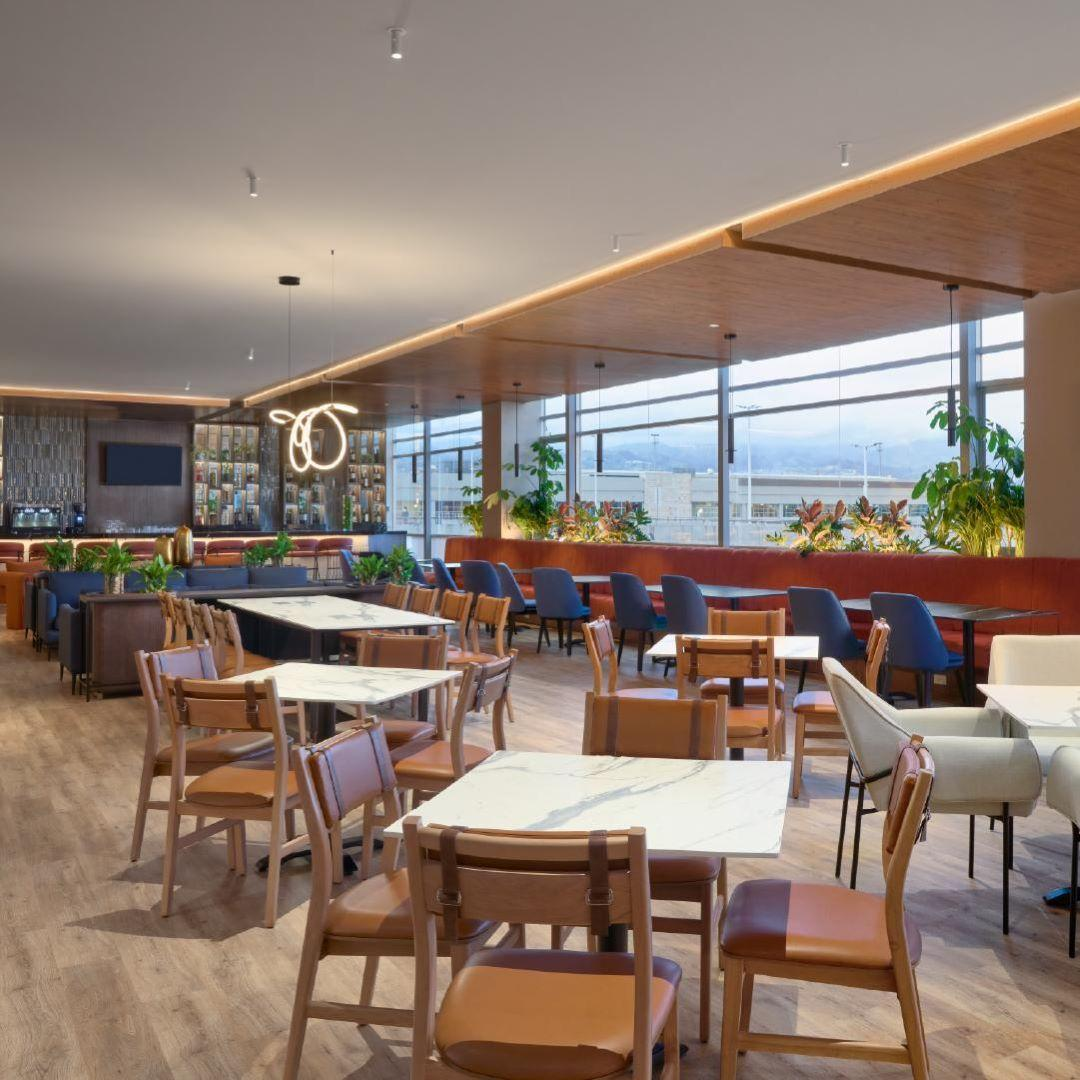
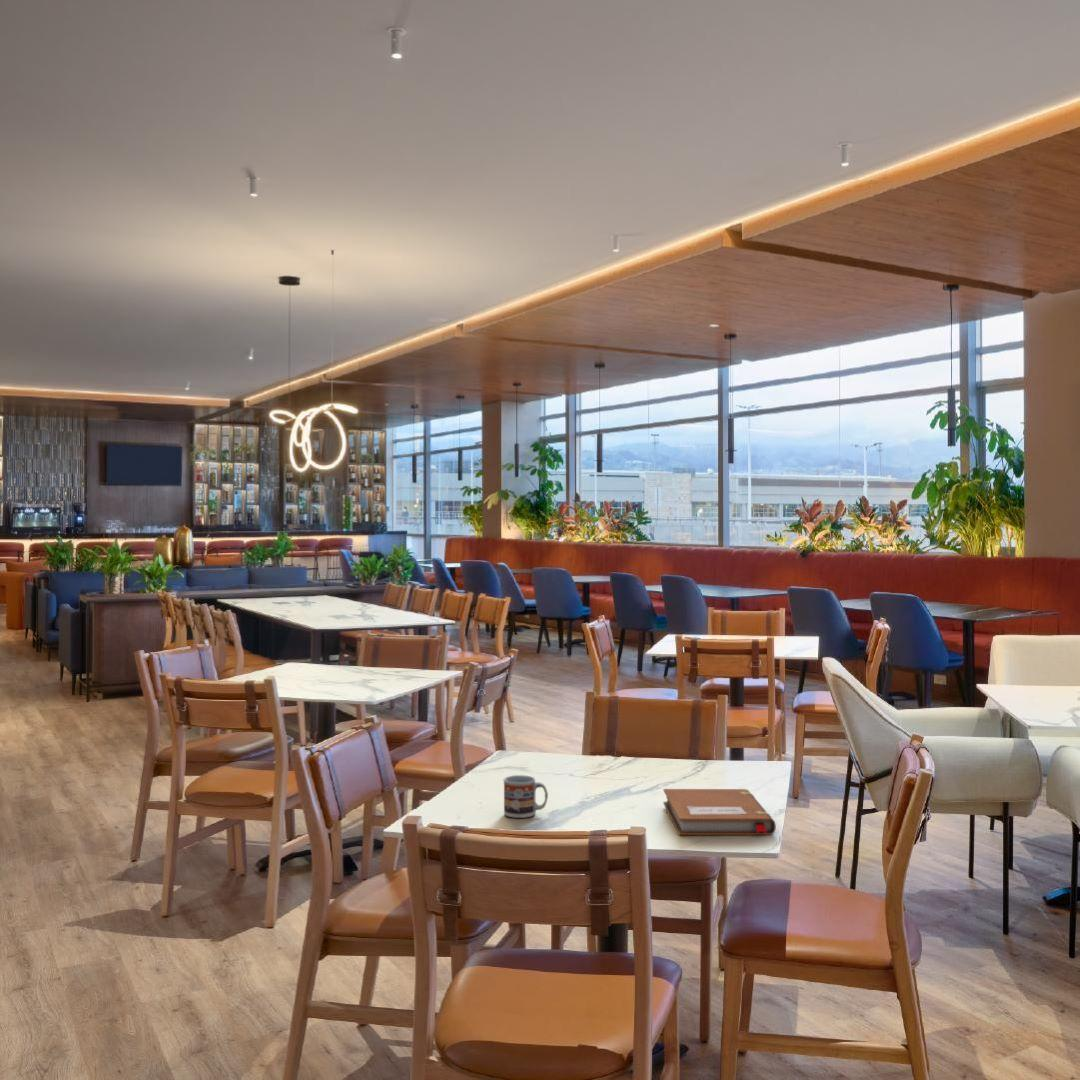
+ cup (525, 796)
+ notebook (717, 811)
